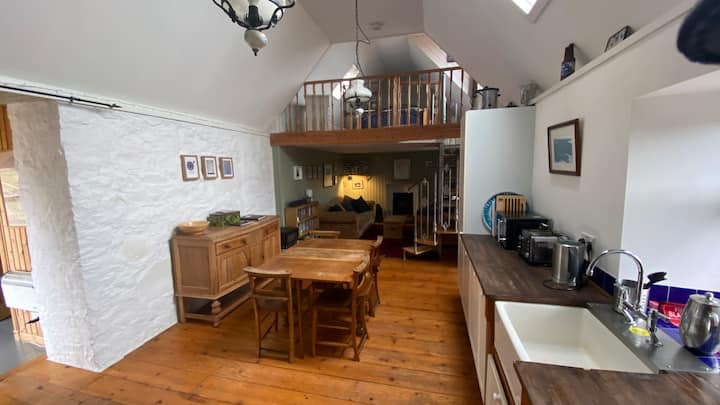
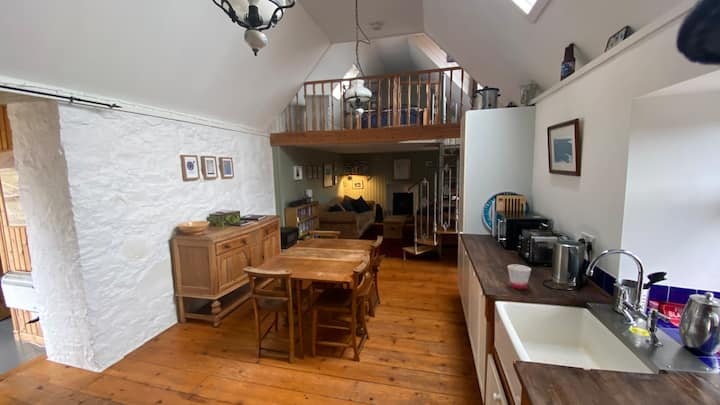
+ cup (518, 277)
